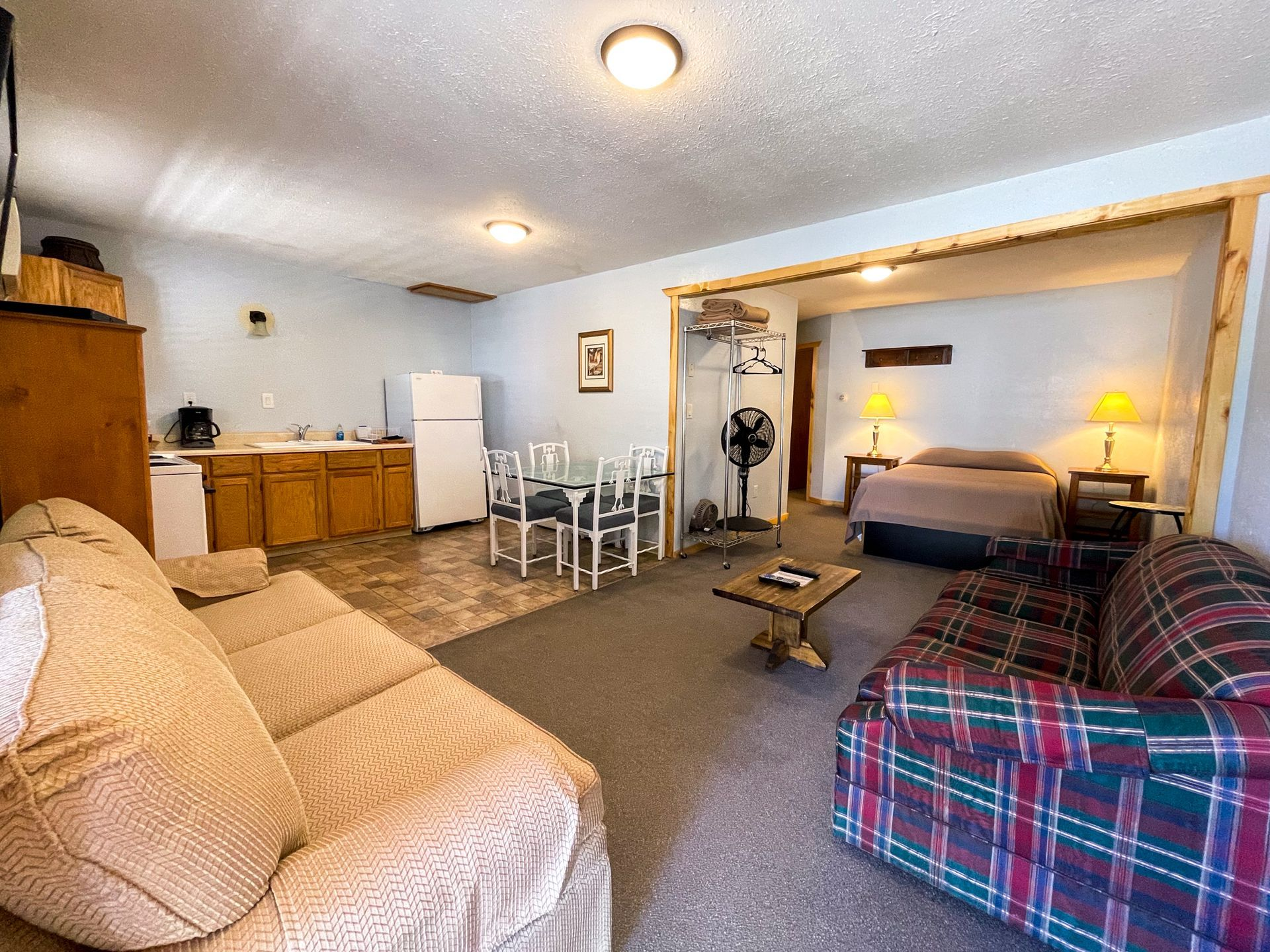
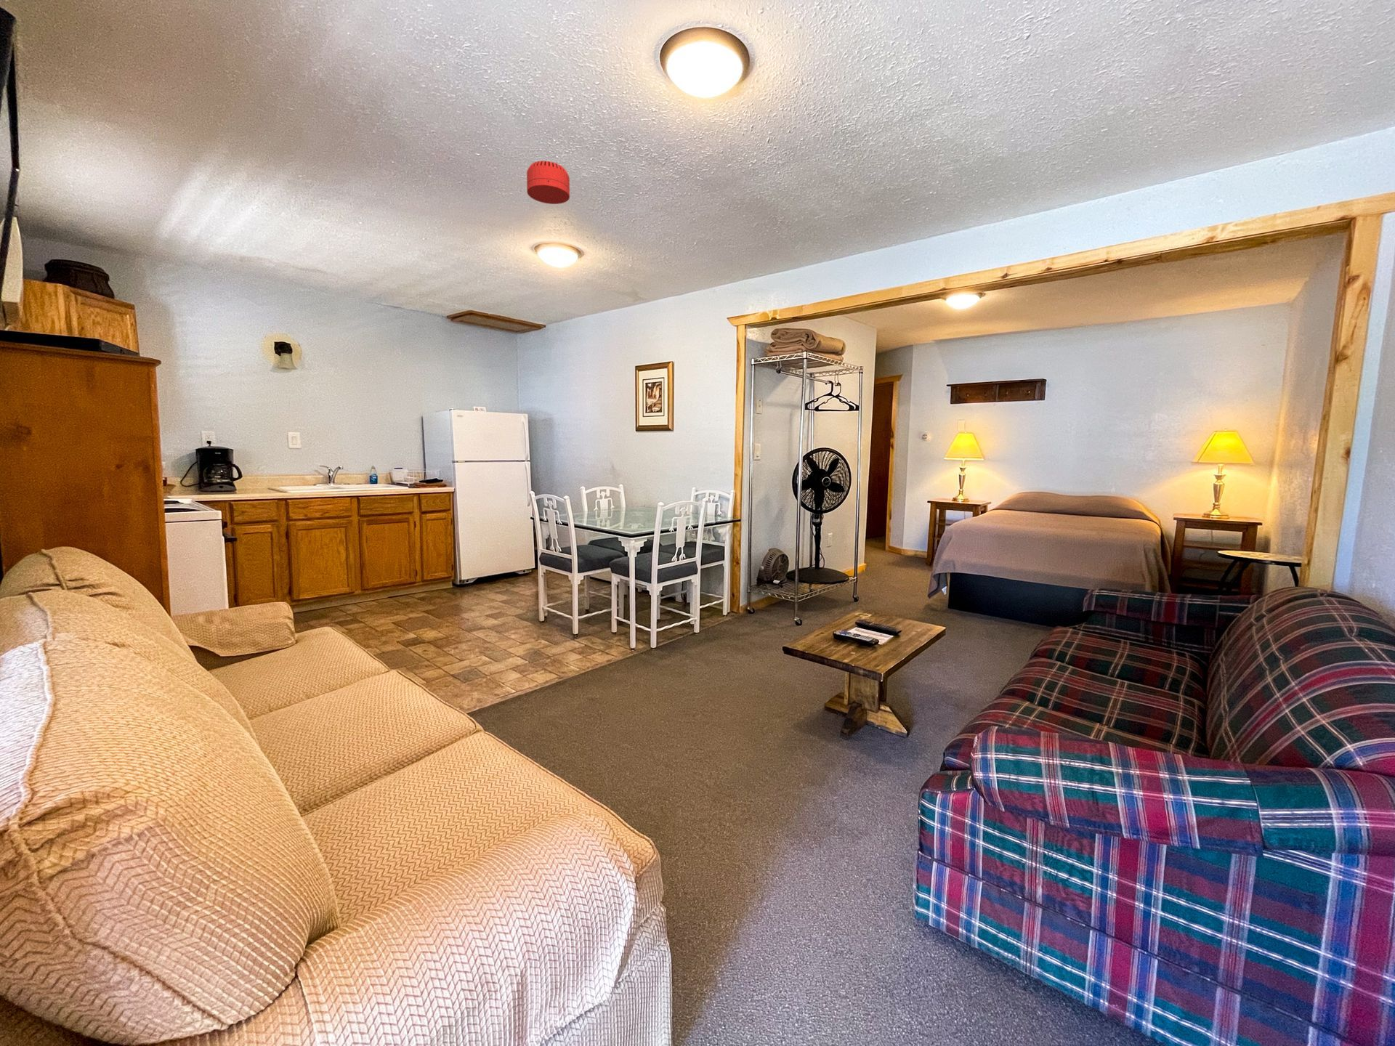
+ smoke detector (548, 181)
